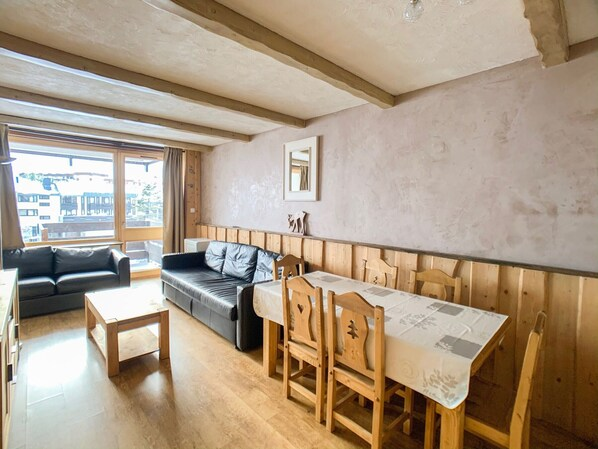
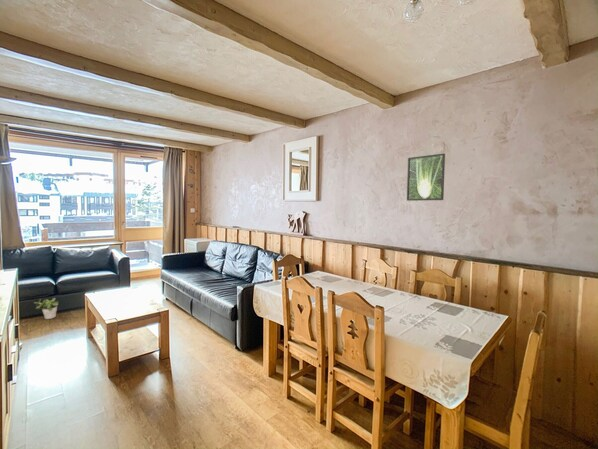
+ potted plant (46, 308)
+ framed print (425, 178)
